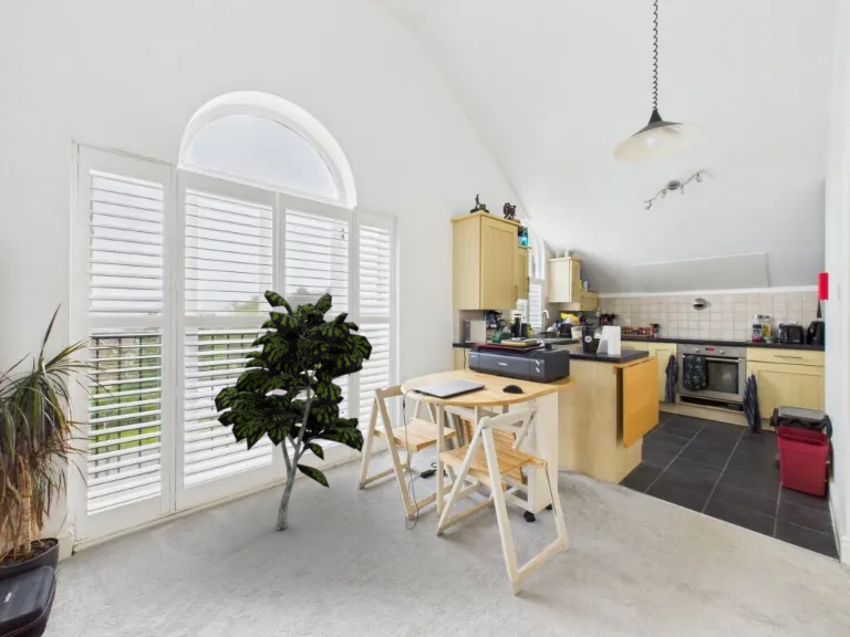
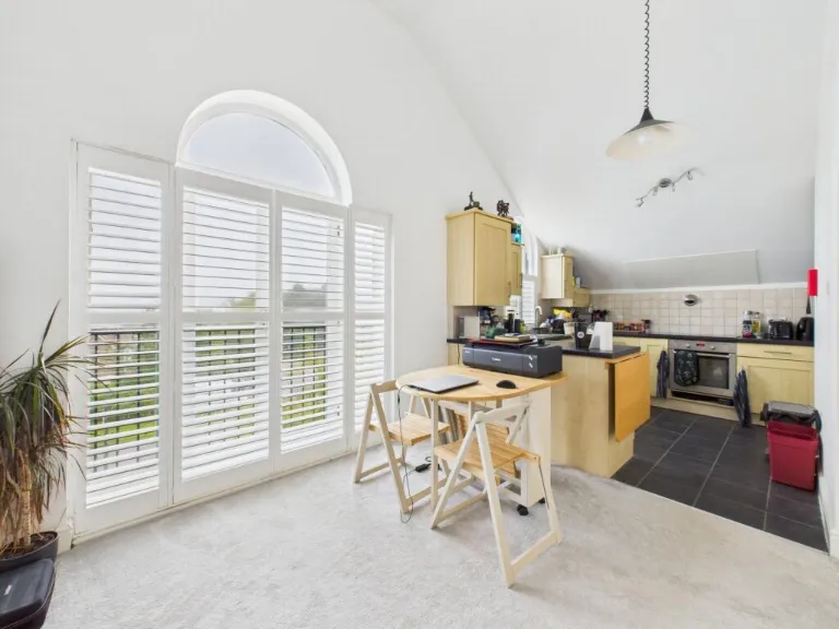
- indoor plant (291, 405)
